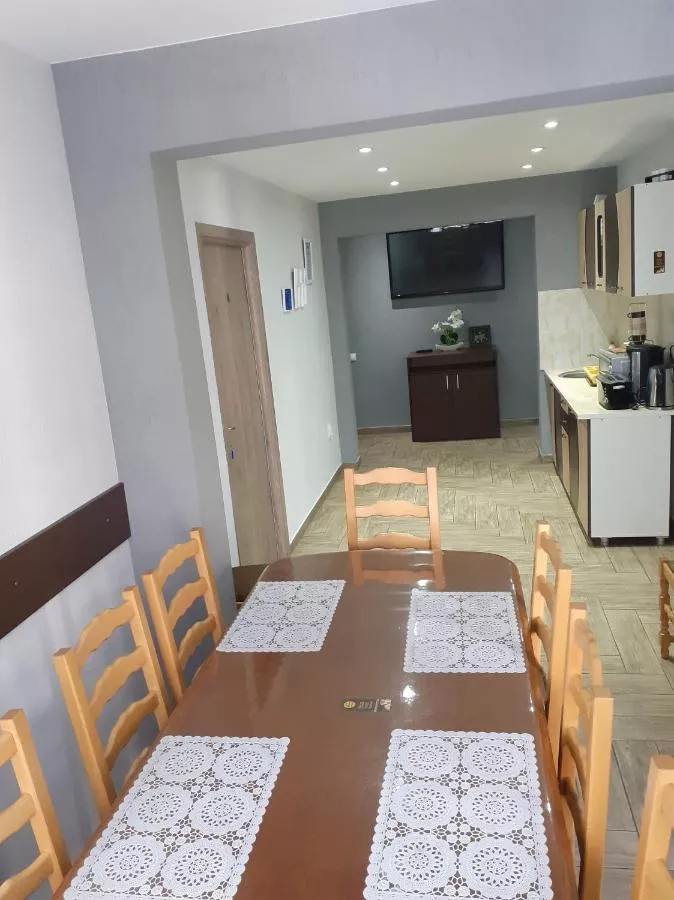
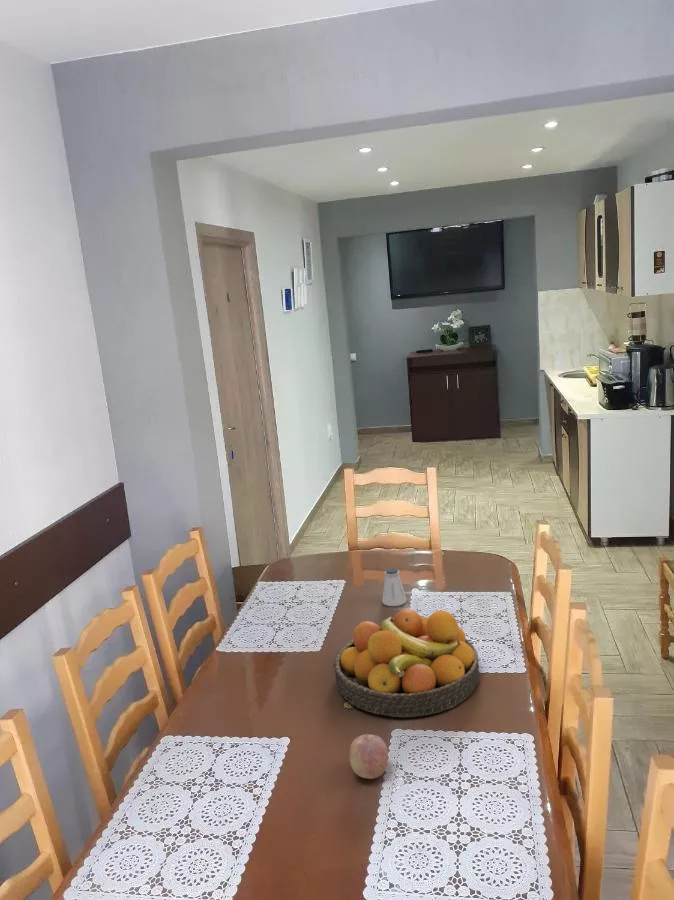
+ fruit bowl (405, 648)
+ fruit (368, 756)
+ saltshaker (393, 585)
